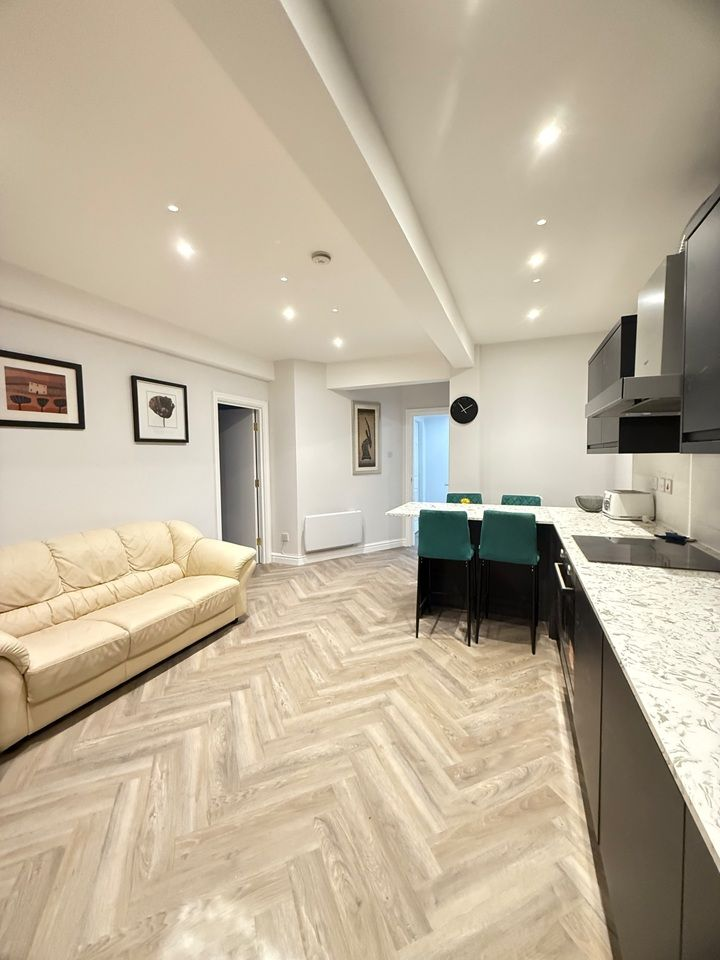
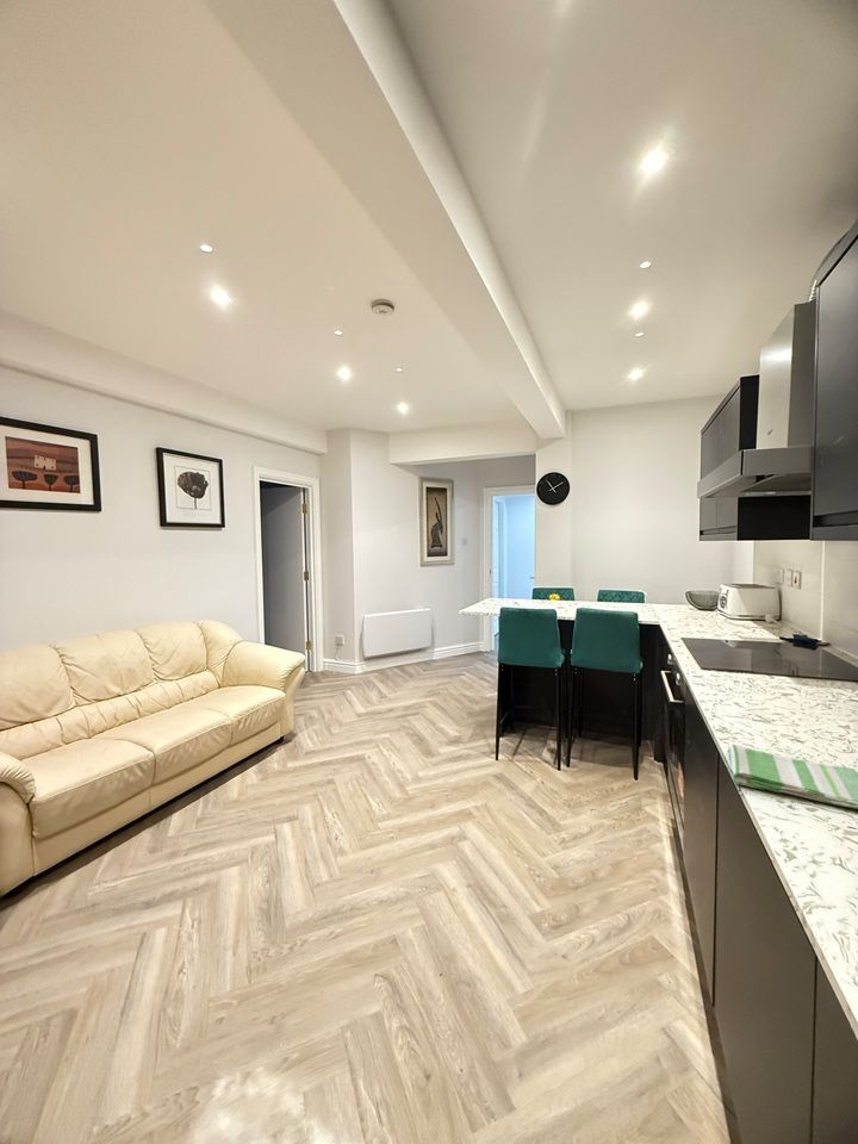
+ dish towel (794, 773)
